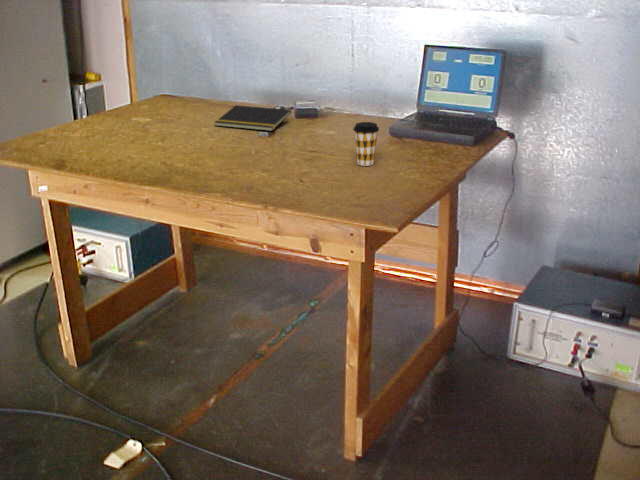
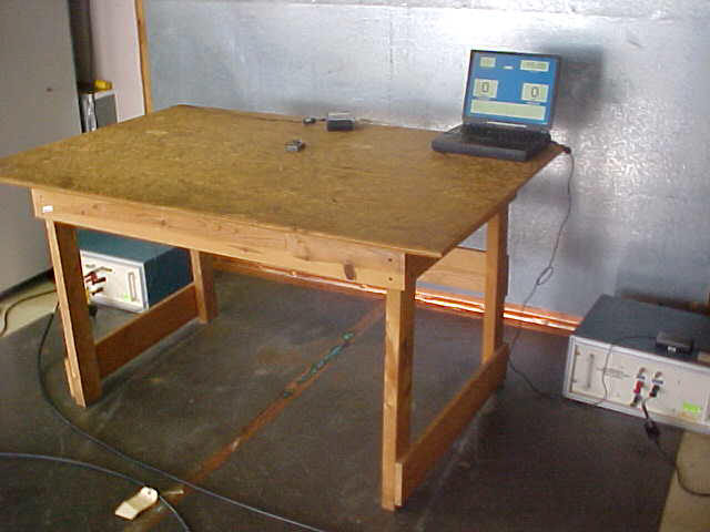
- coffee cup (365, 144)
- notepad (253, 117)
